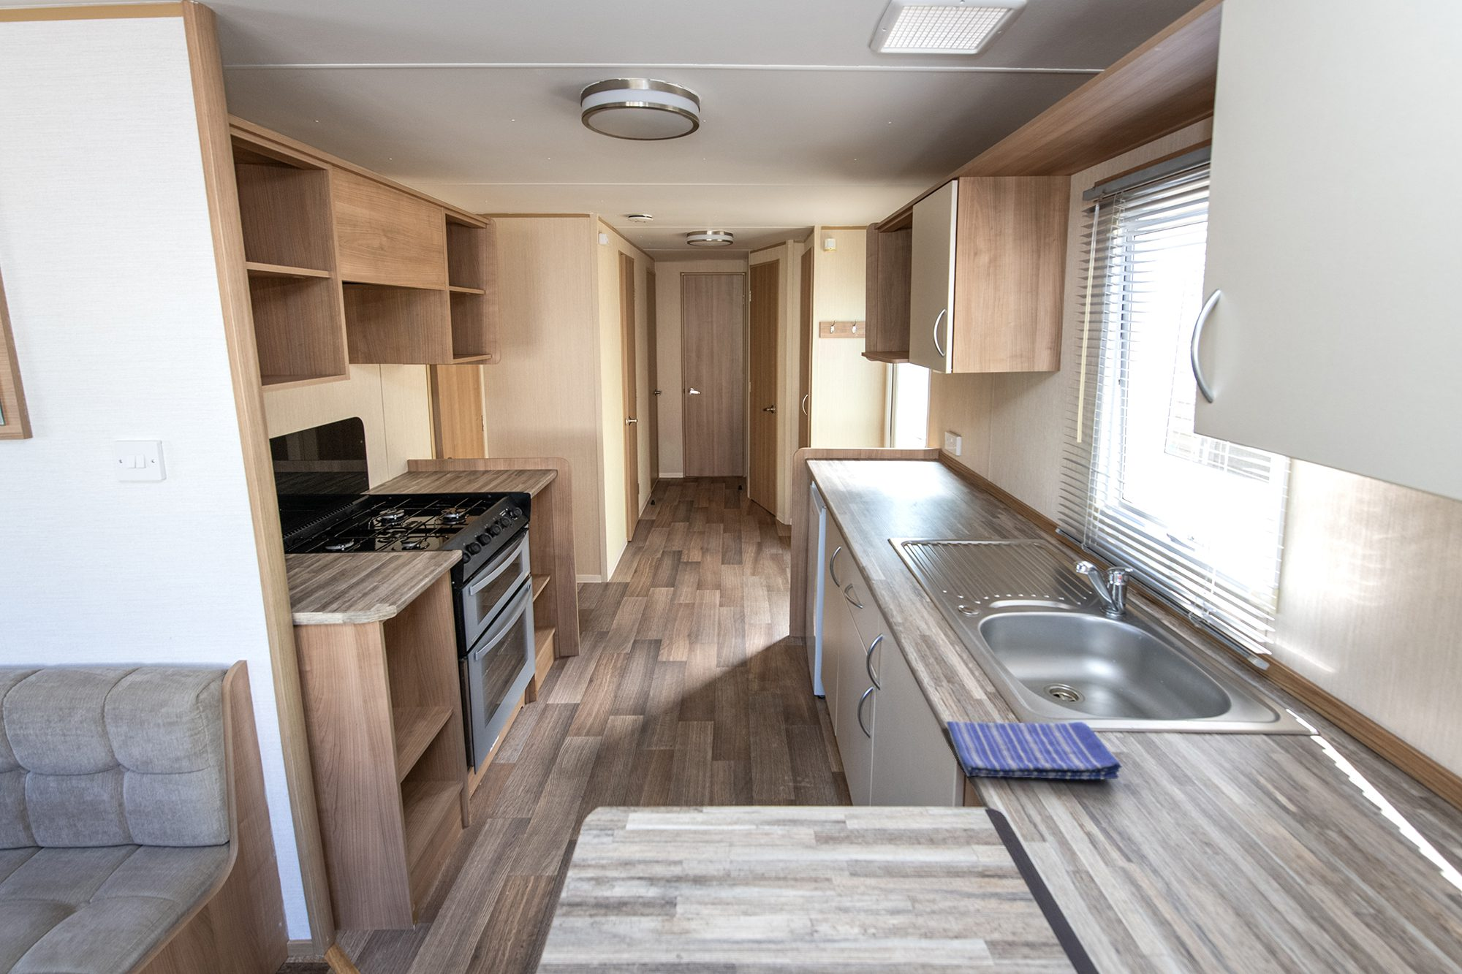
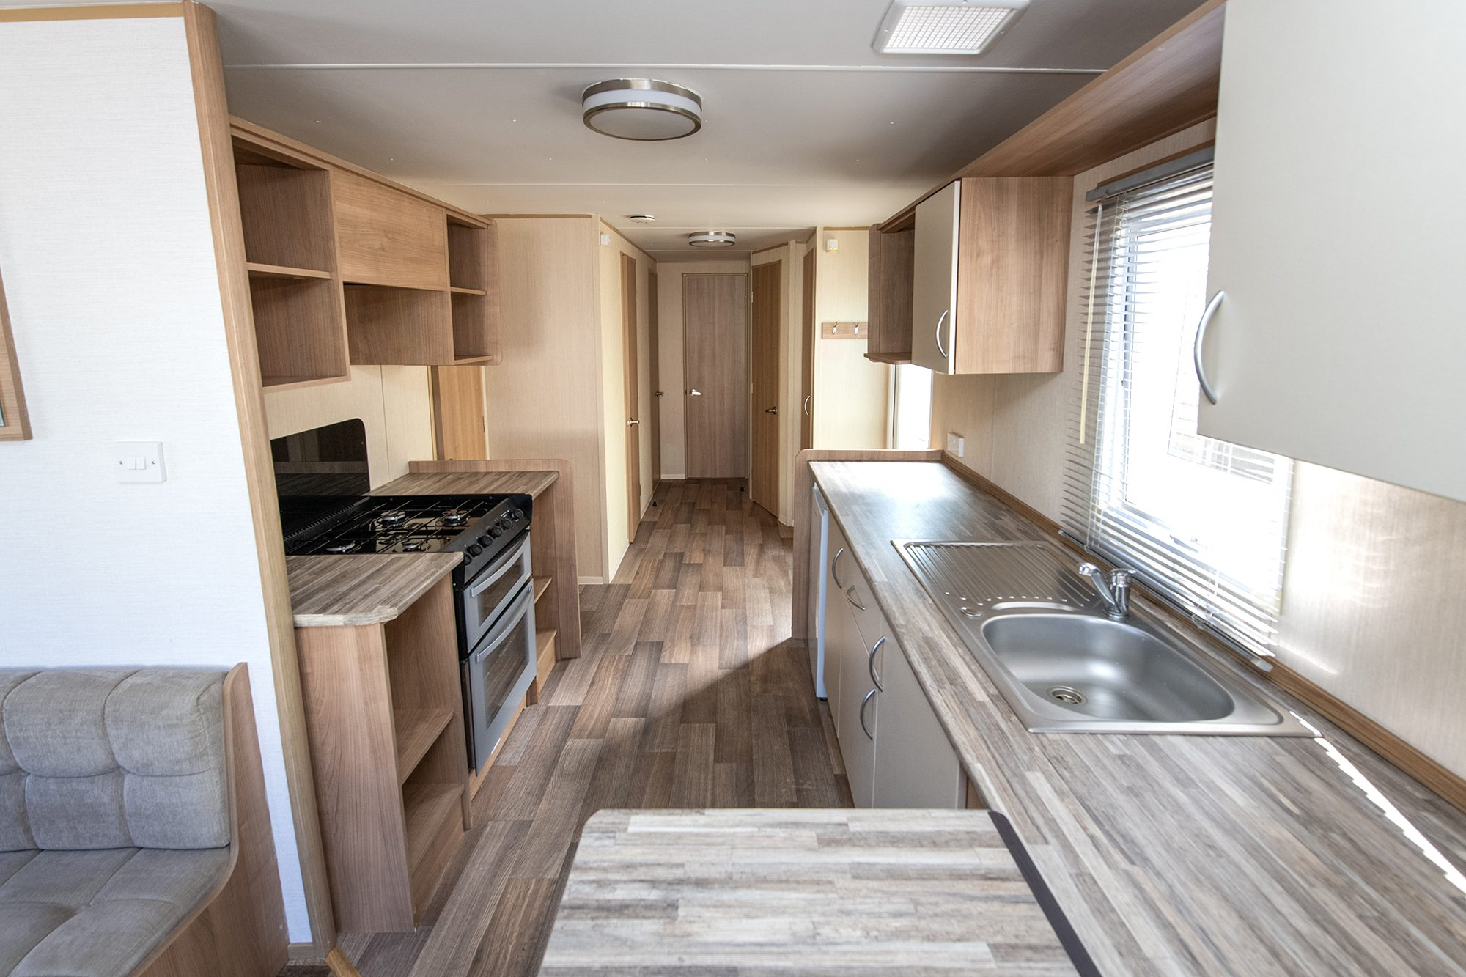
- dish towel (1029, 746)
